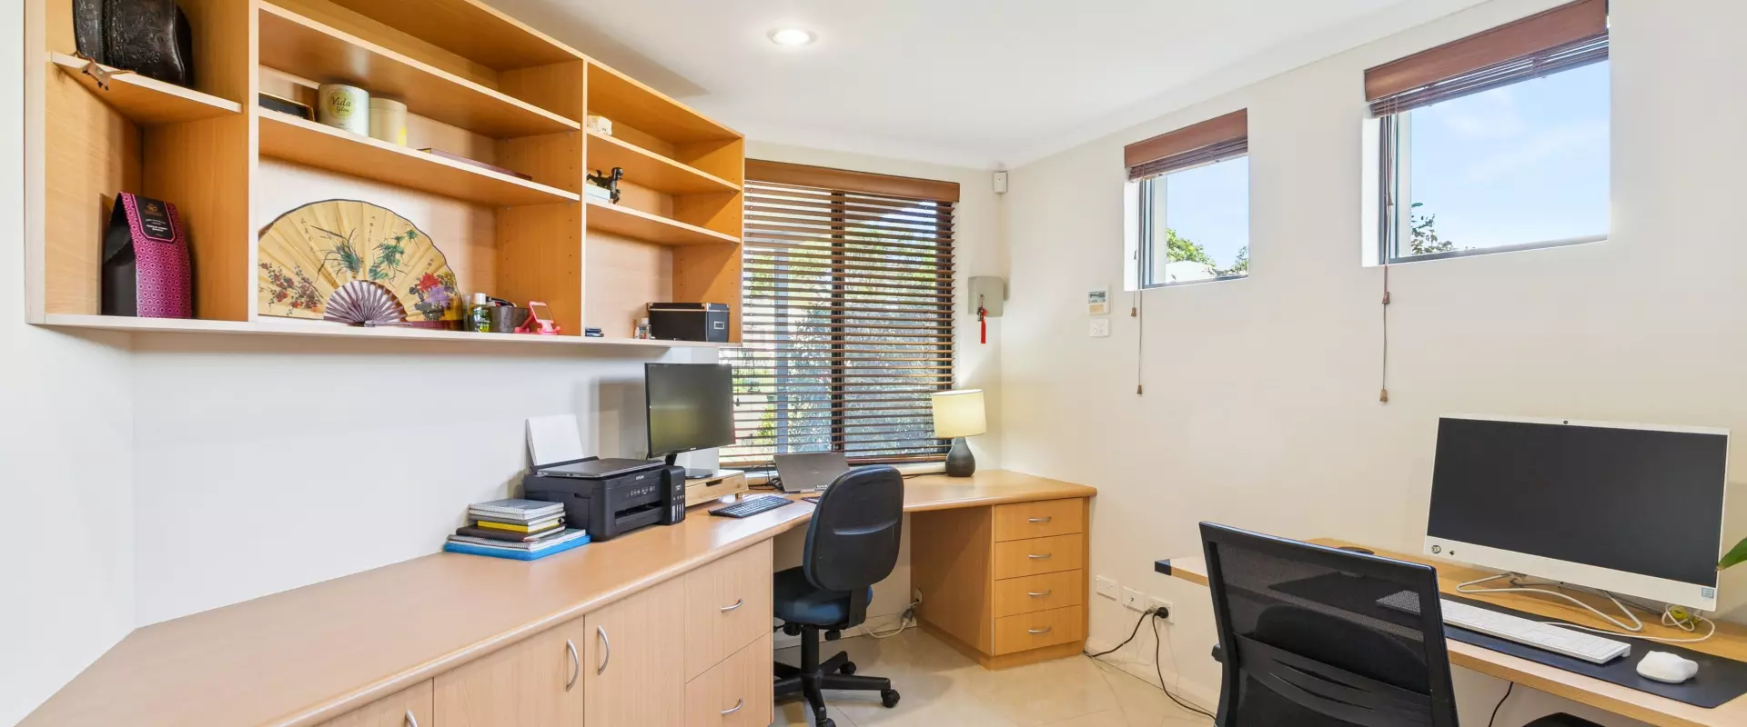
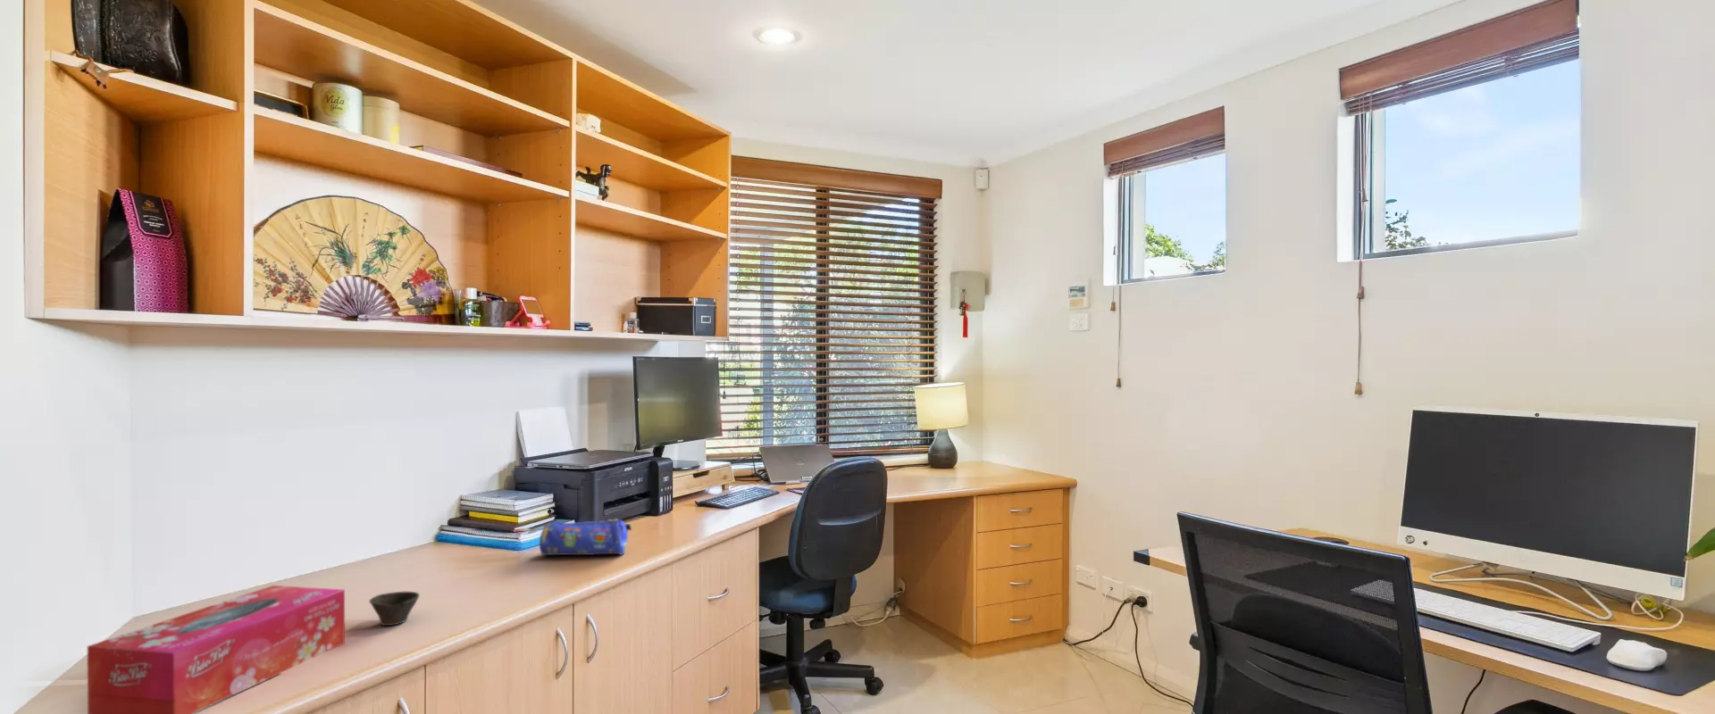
+ tissue box (230, 644)
+ cup (393, 608)
+ pencil case (585, 537)
